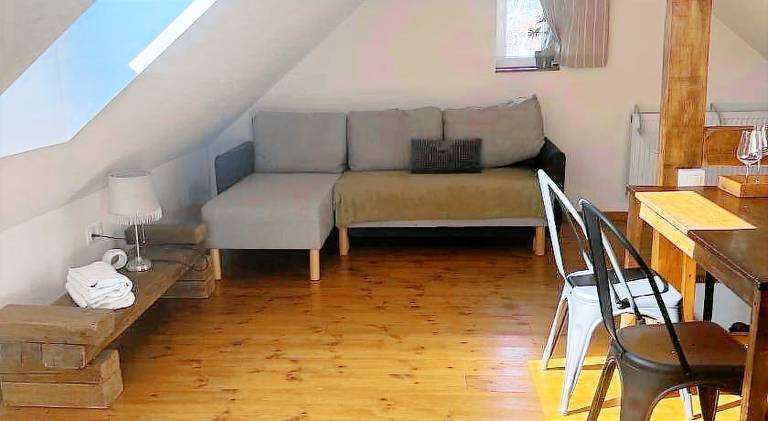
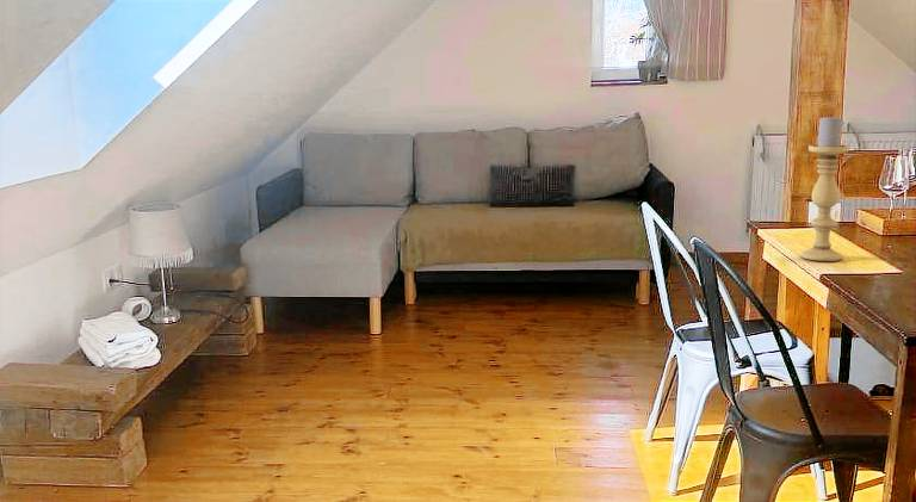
+ candle holder (825, 186)
